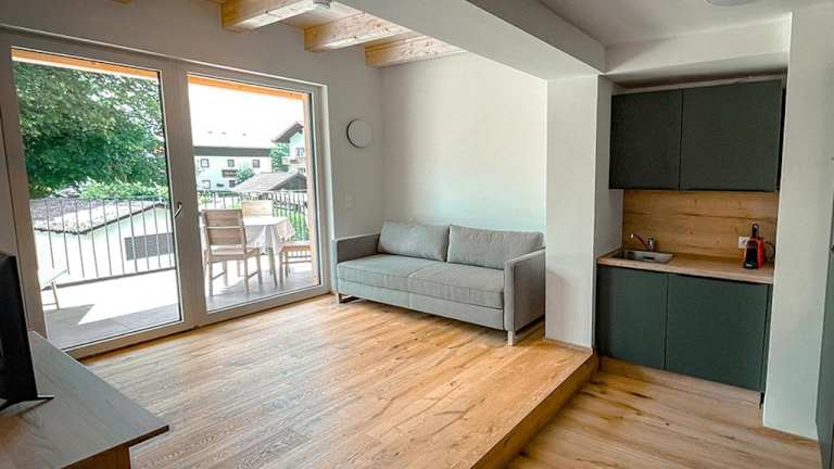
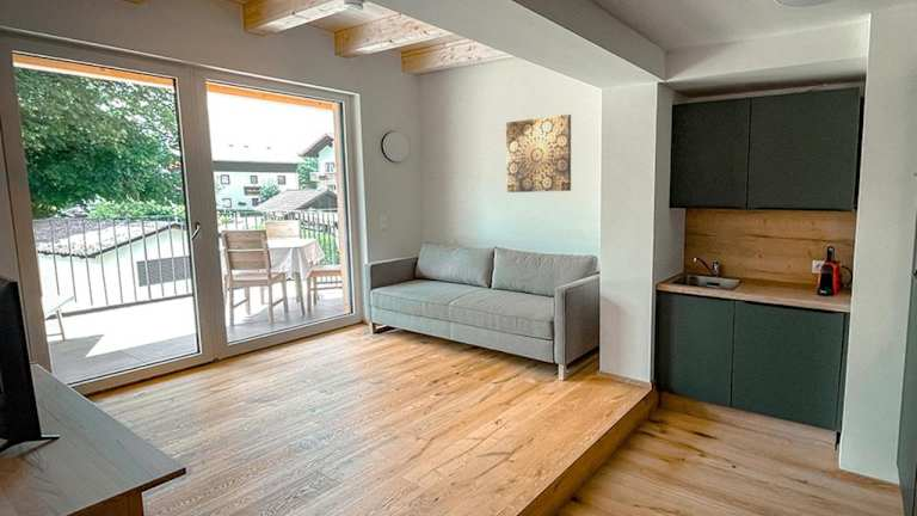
+ wall art (537, 155)
